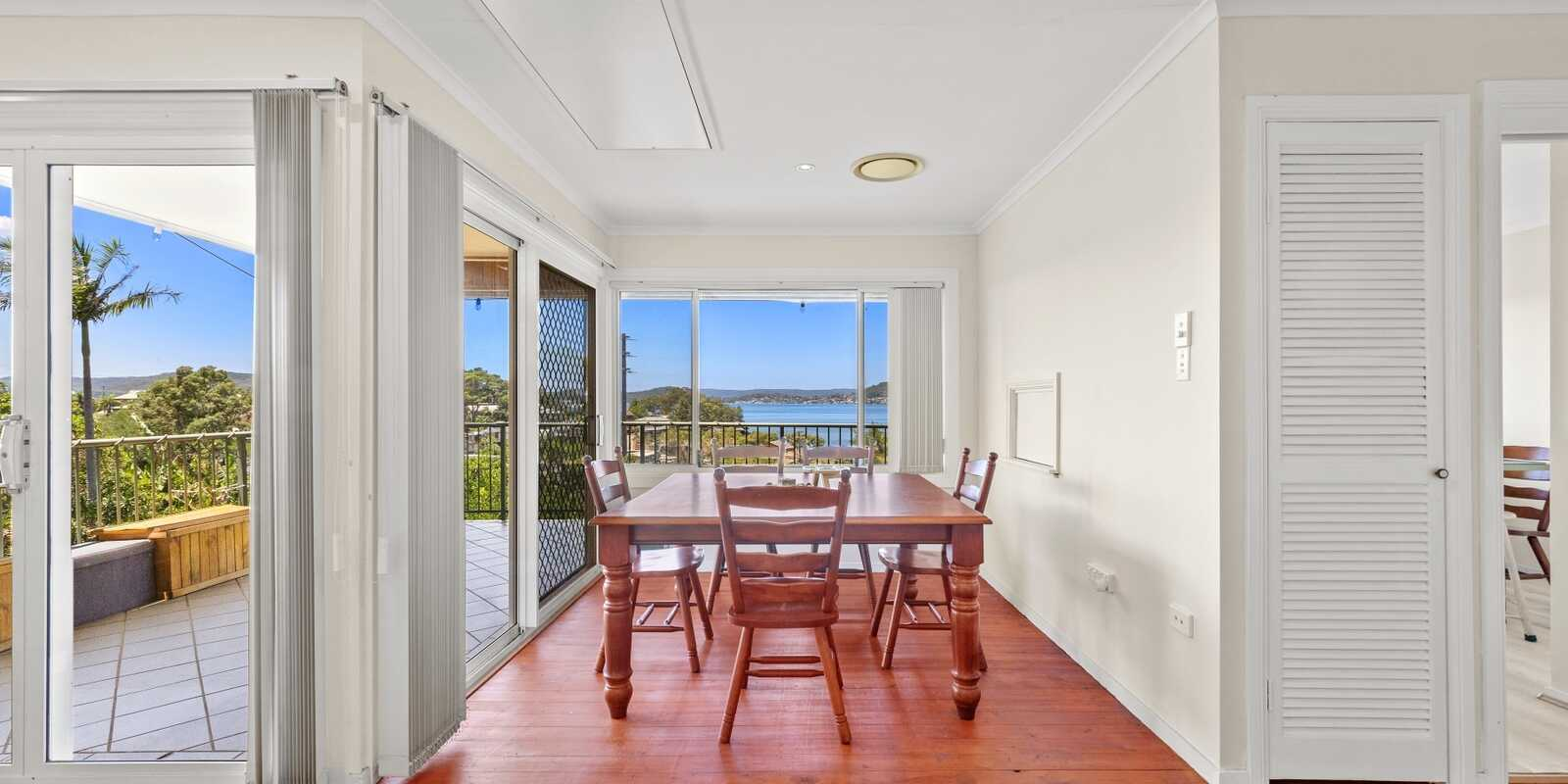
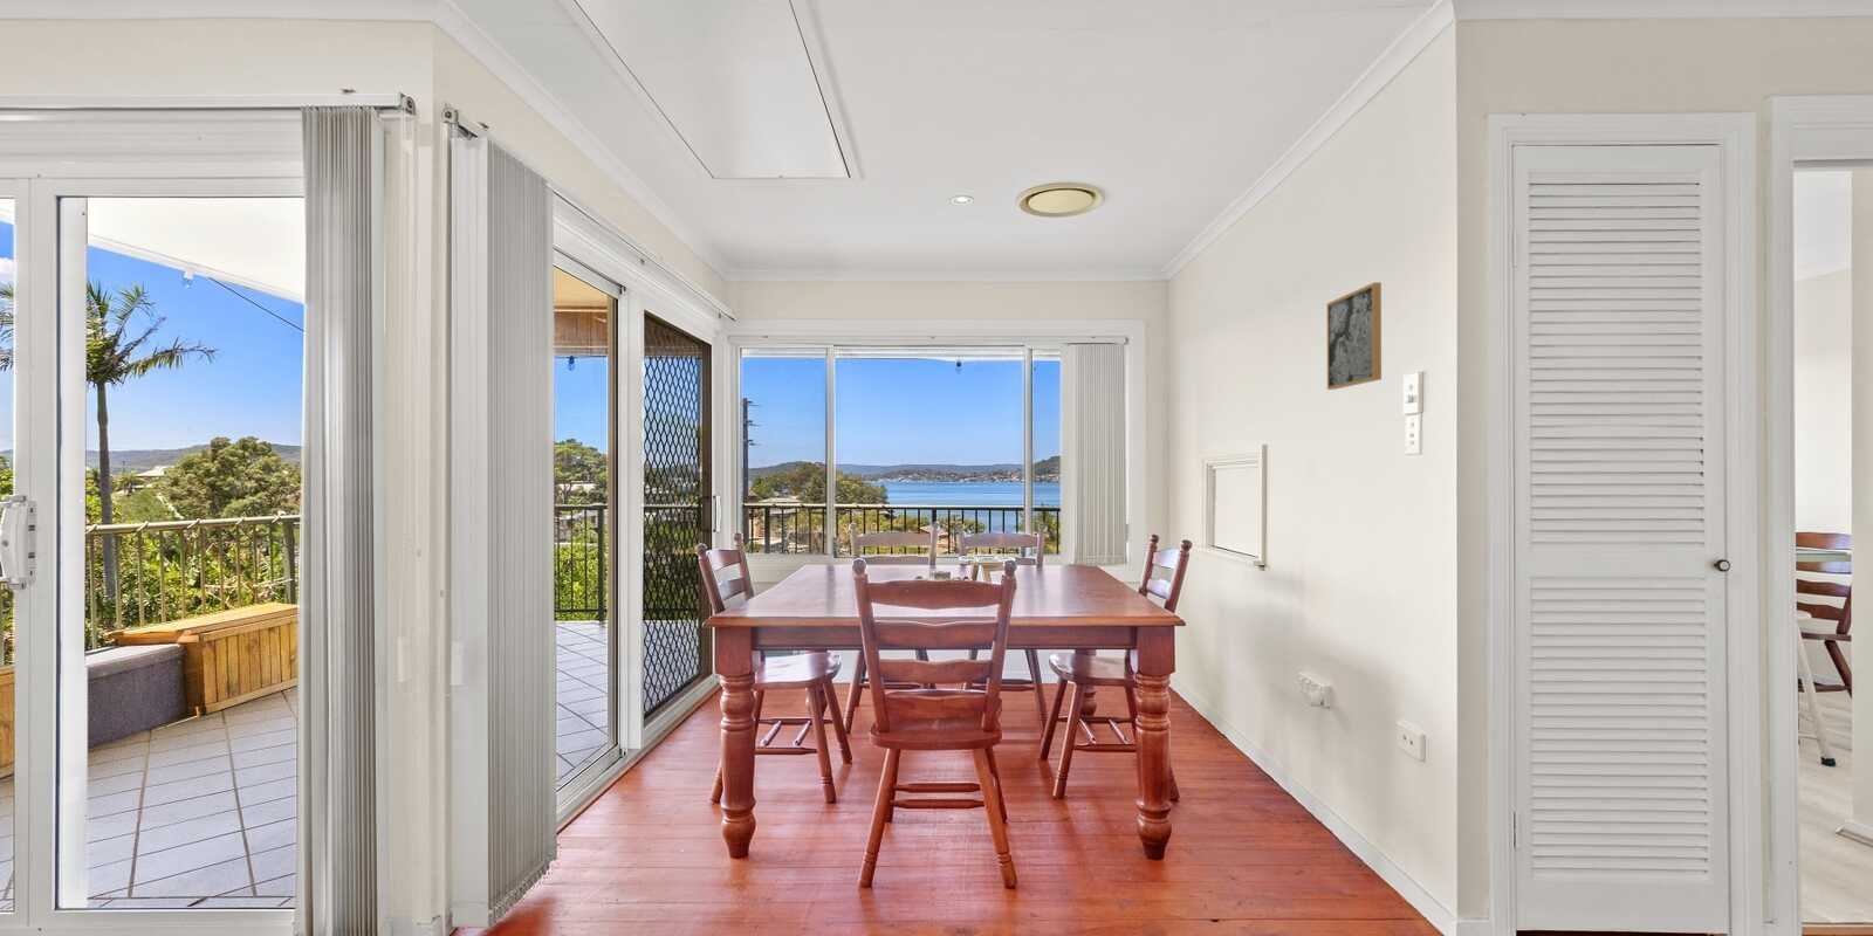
+ wall art (1352, 338)
